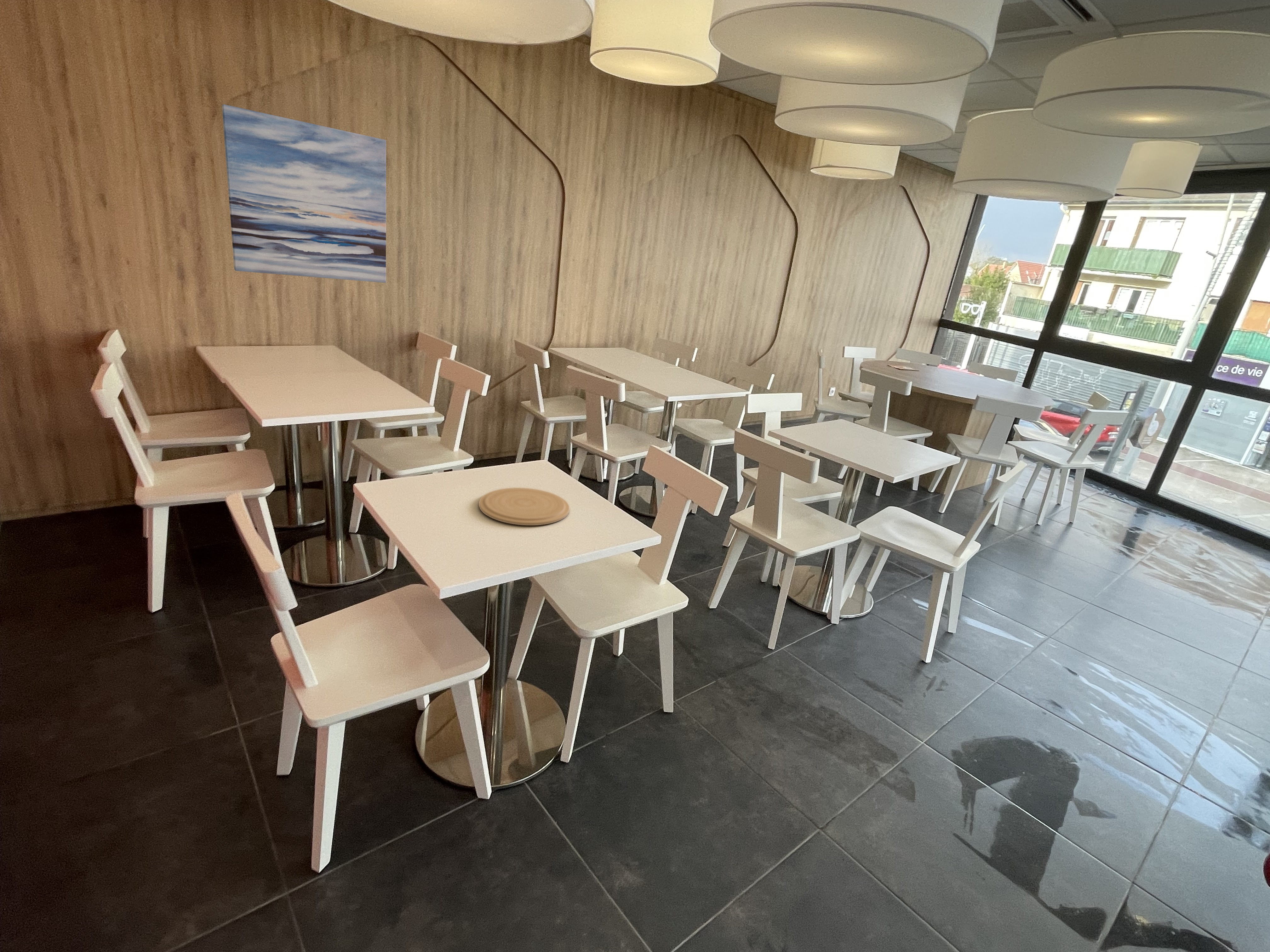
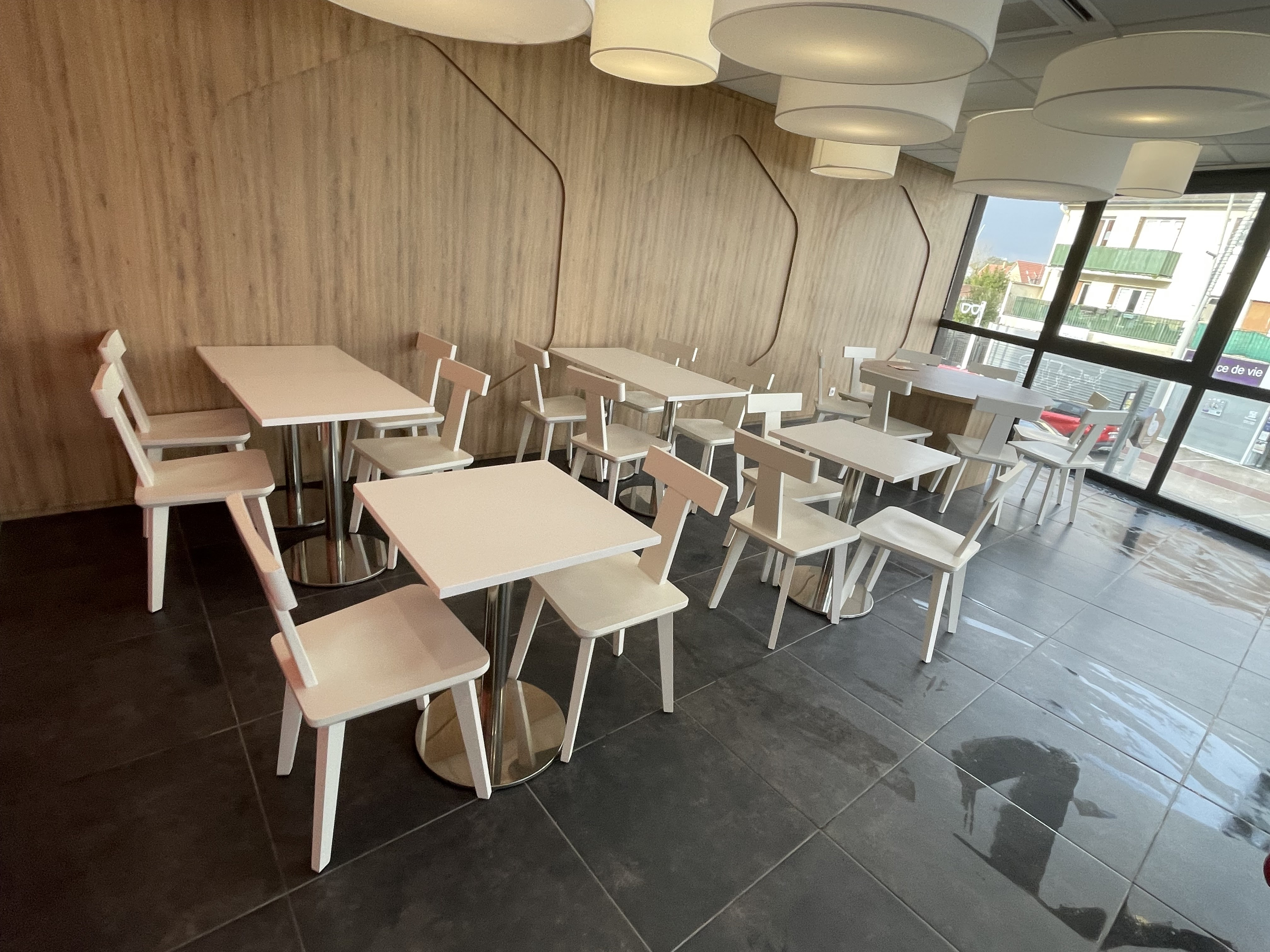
- wall art (312, 203)
- plate (525, 505)
